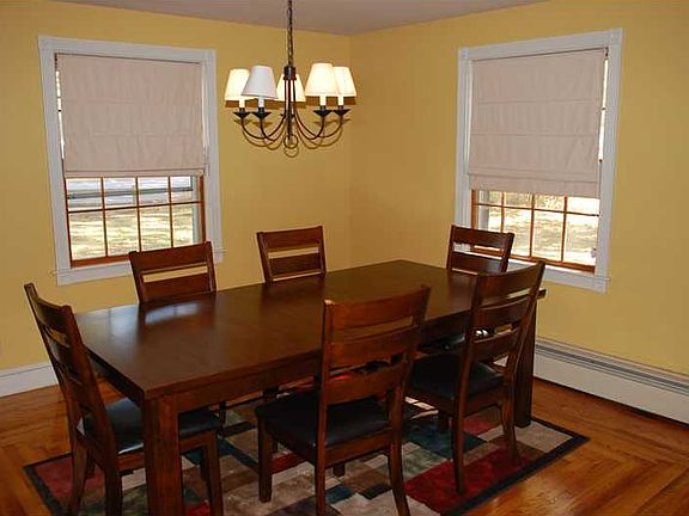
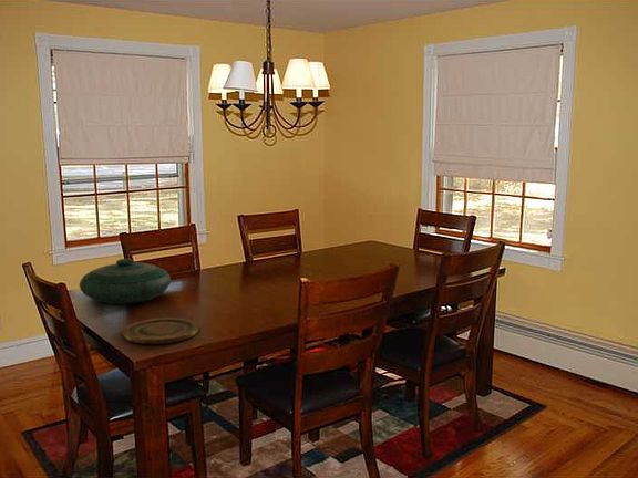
+ plate (161, 330)
+ decorative bowl (125, 278)
